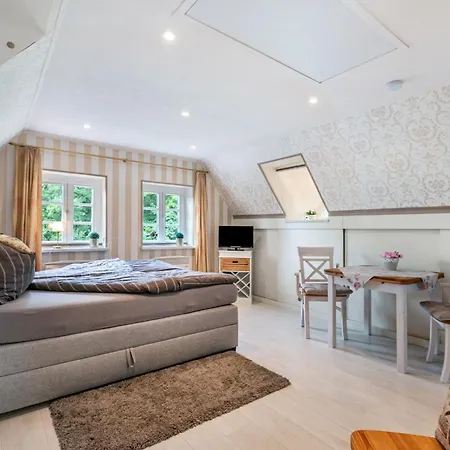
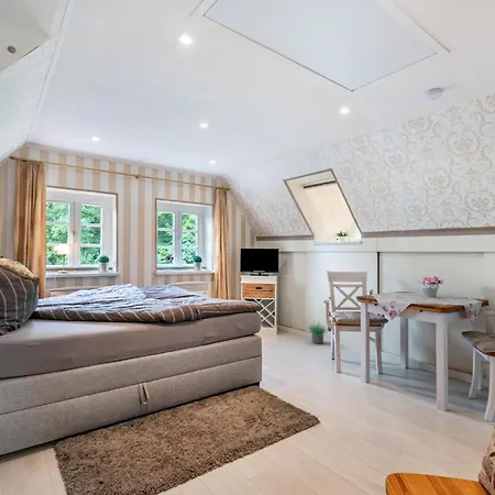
+ potted plant (317, 329)
